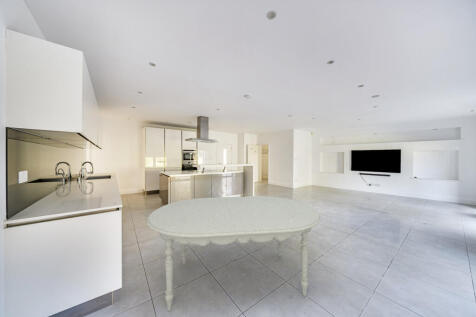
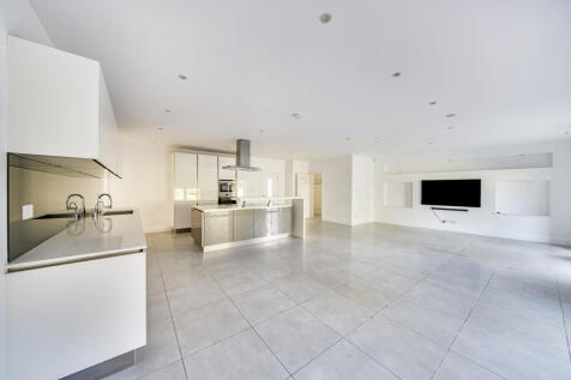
- dining table (238, 241)
